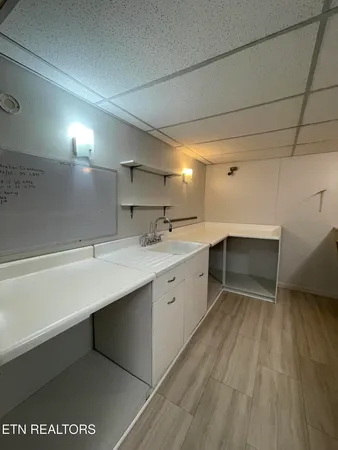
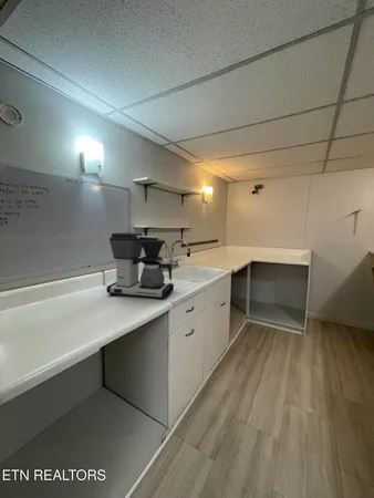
+ coffee maker (143, 262)
